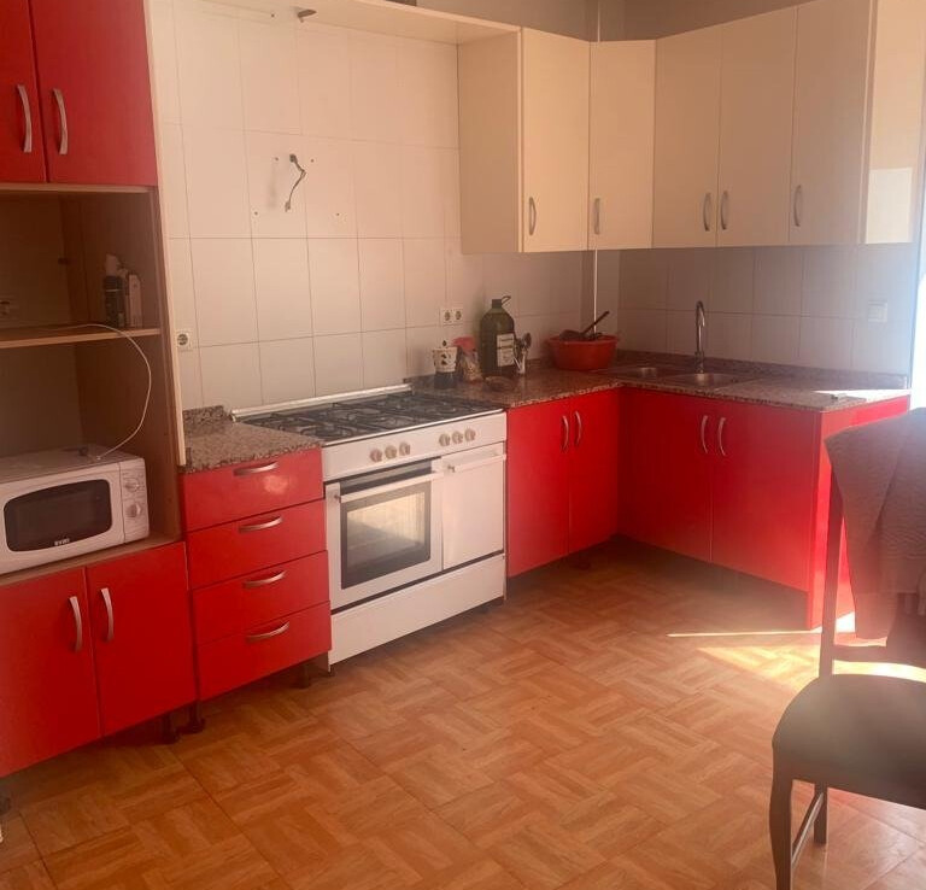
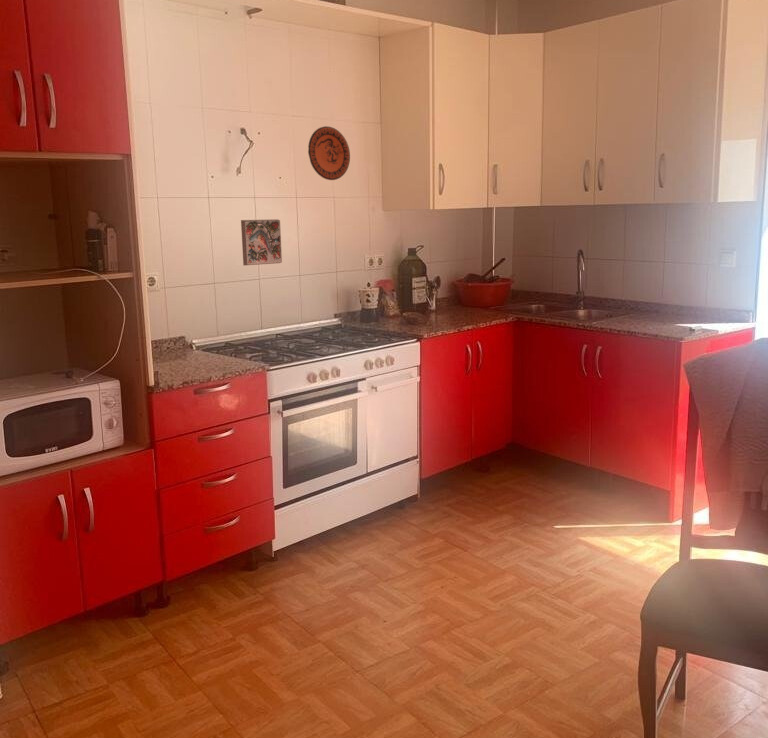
+ decorative tile (262, 242)
+ decorative plate (328, 153)
